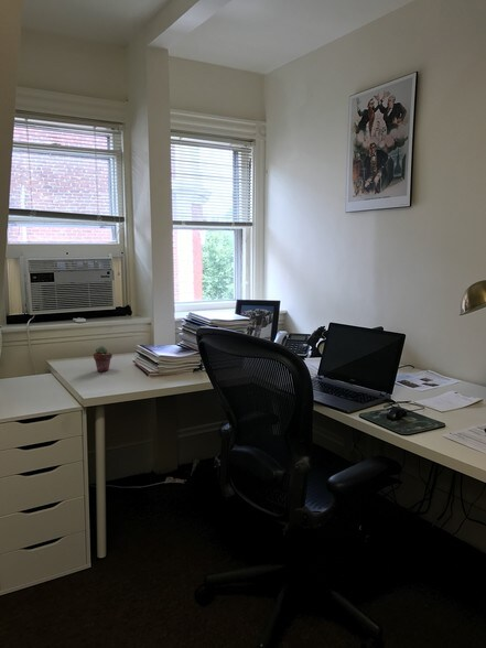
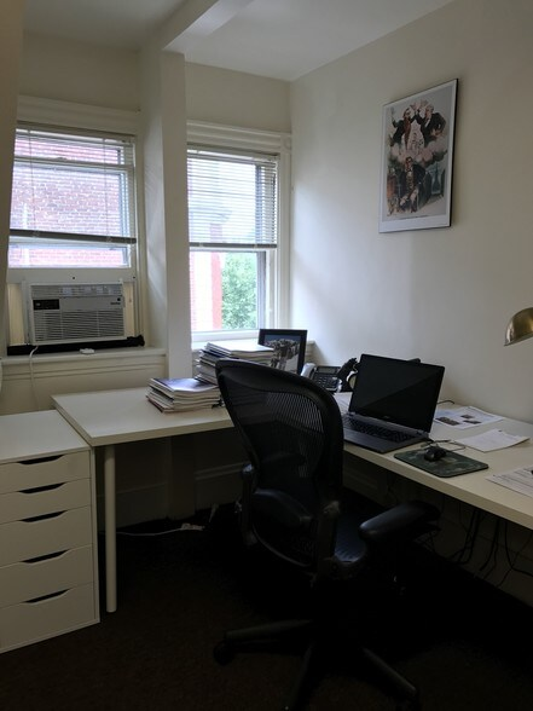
- potted succulent (102, 358)
